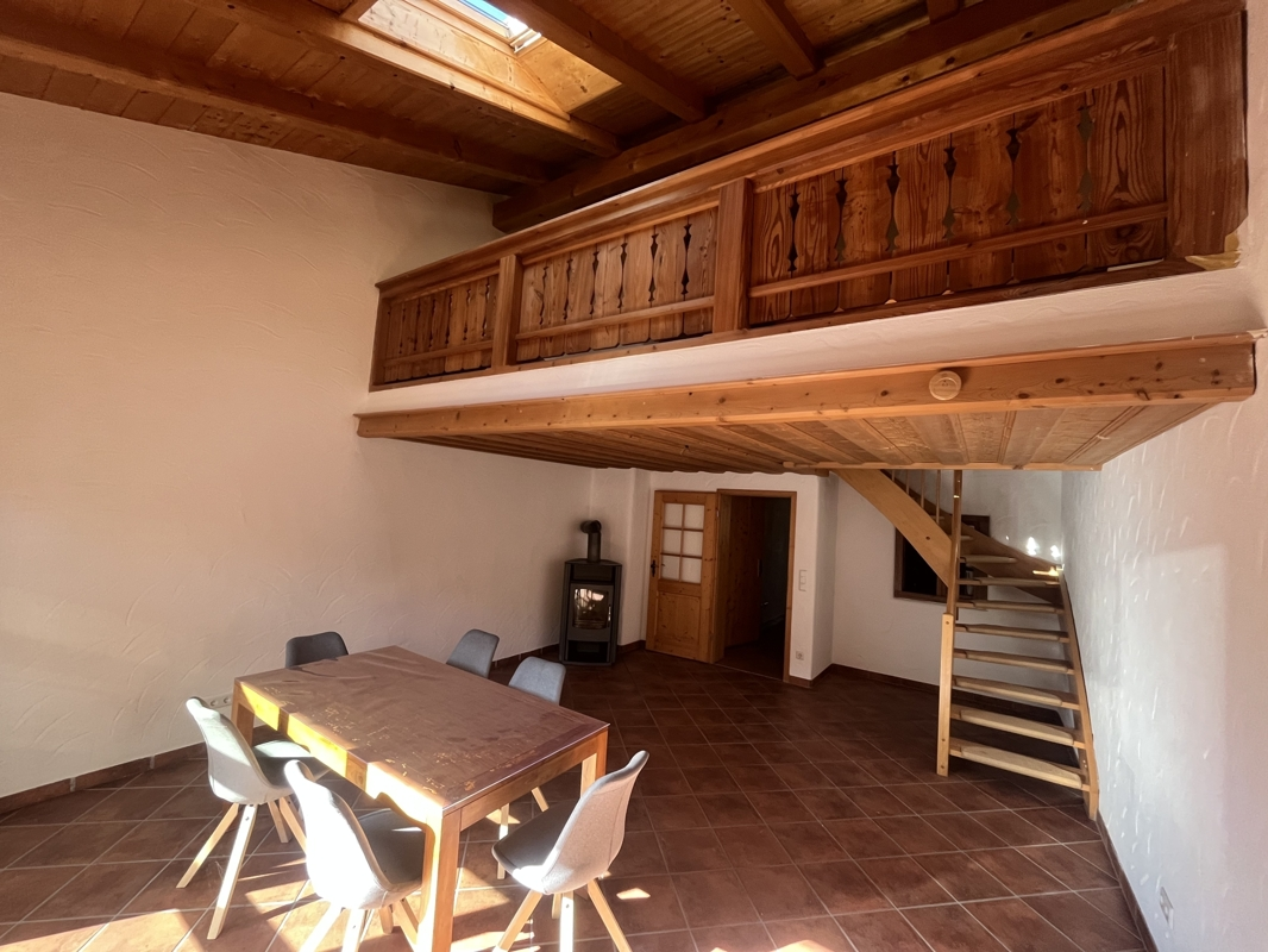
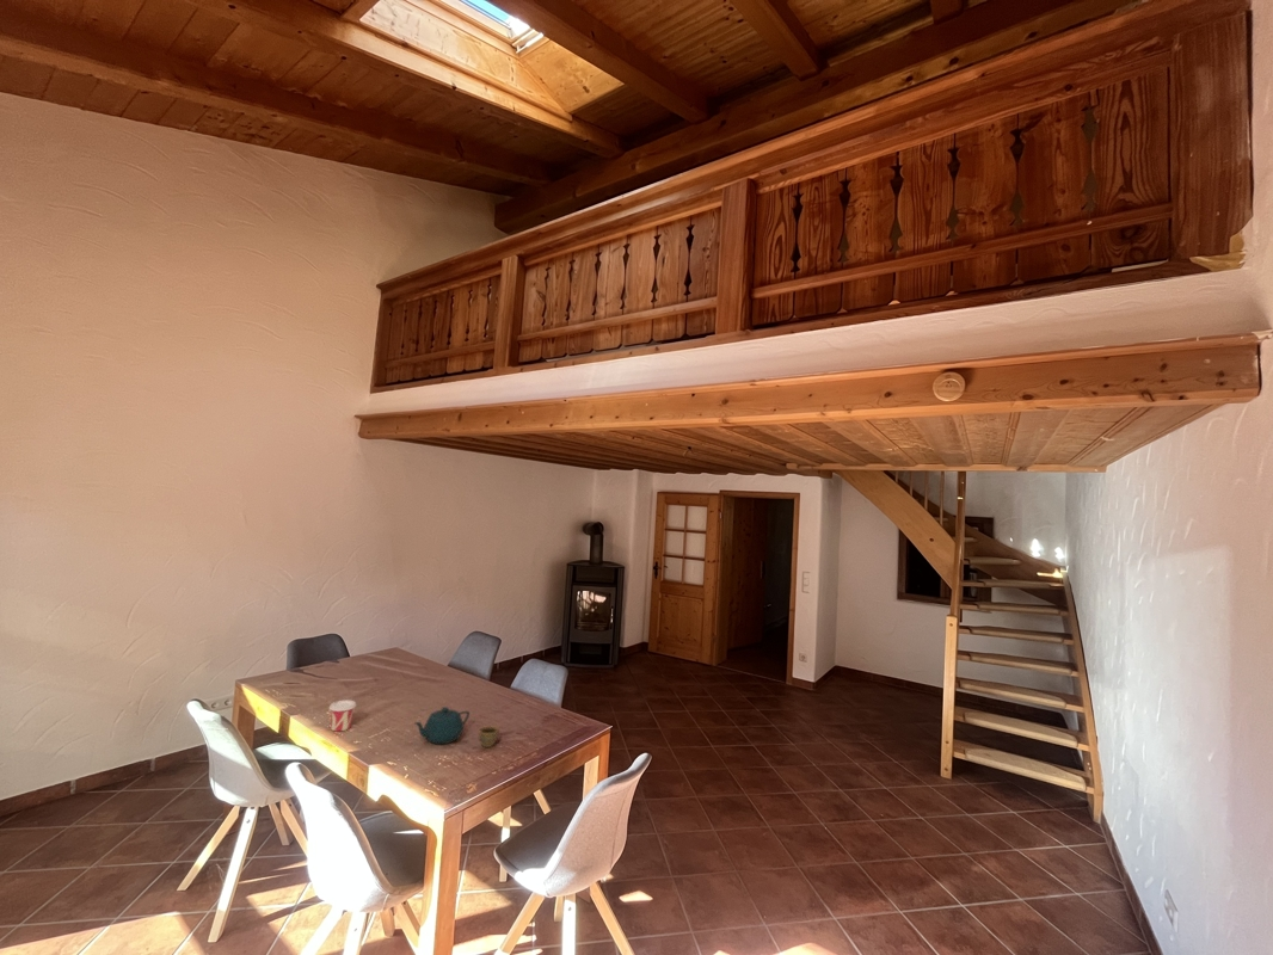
+ cup (342, 715)
+ cup (490, 737)
+ teapot (442, 723)
